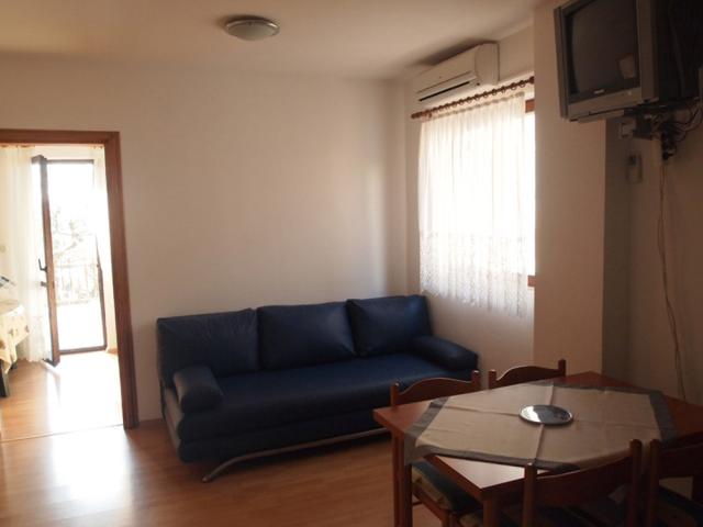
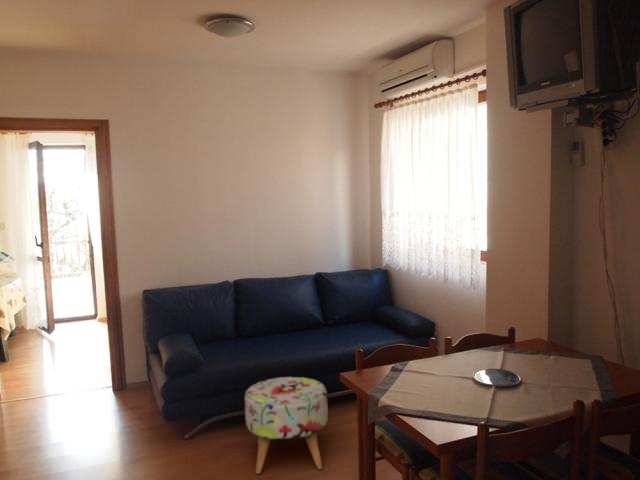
+ ottoman (287, 422)
